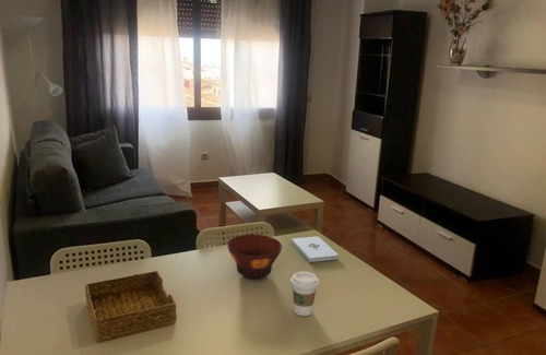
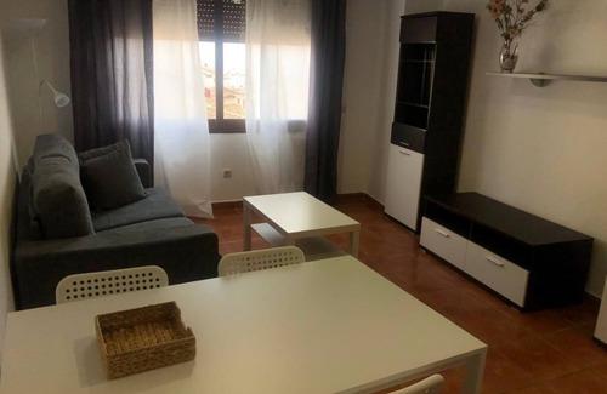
- coffee cup (304, 294)
- notepad (313, 248)
- bowl (253, 259)
